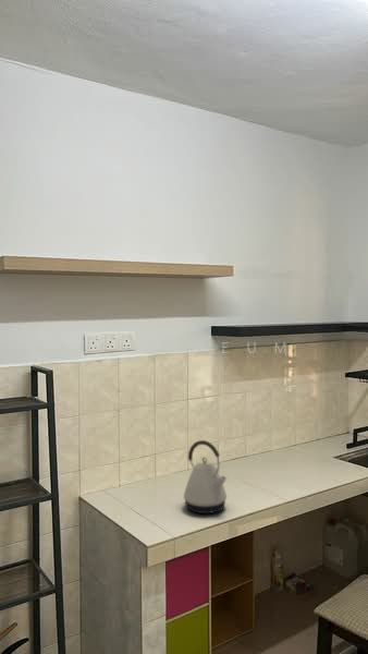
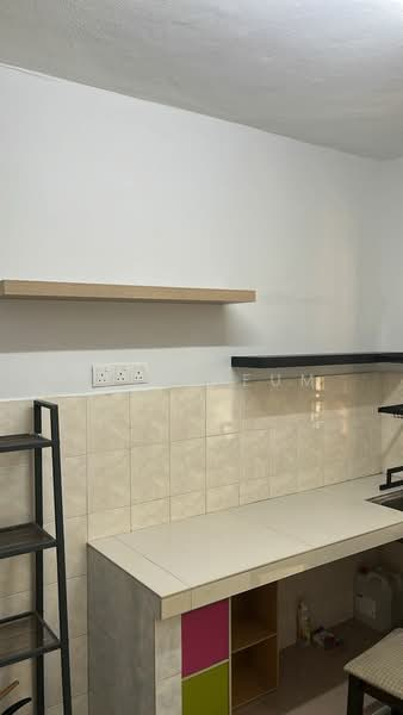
- kettle (206, 474)
